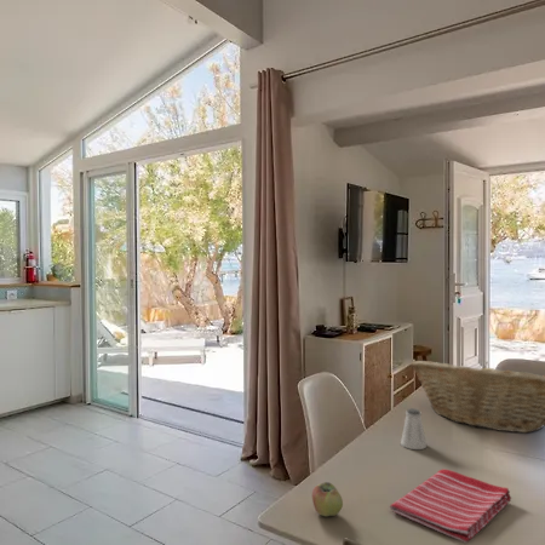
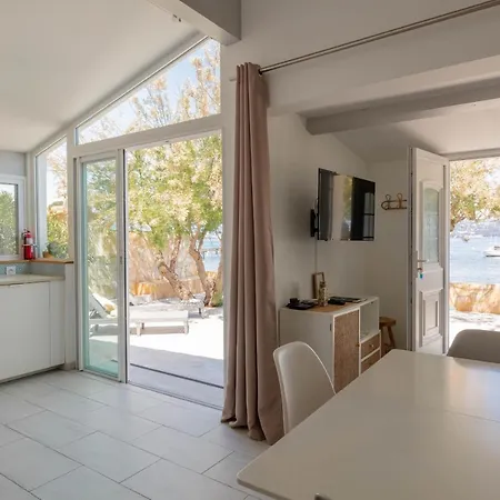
- saltshaker (413, 426)
- dish towel (452, 499)
- fruit basket (483, 388)
- apple (325, 498)
